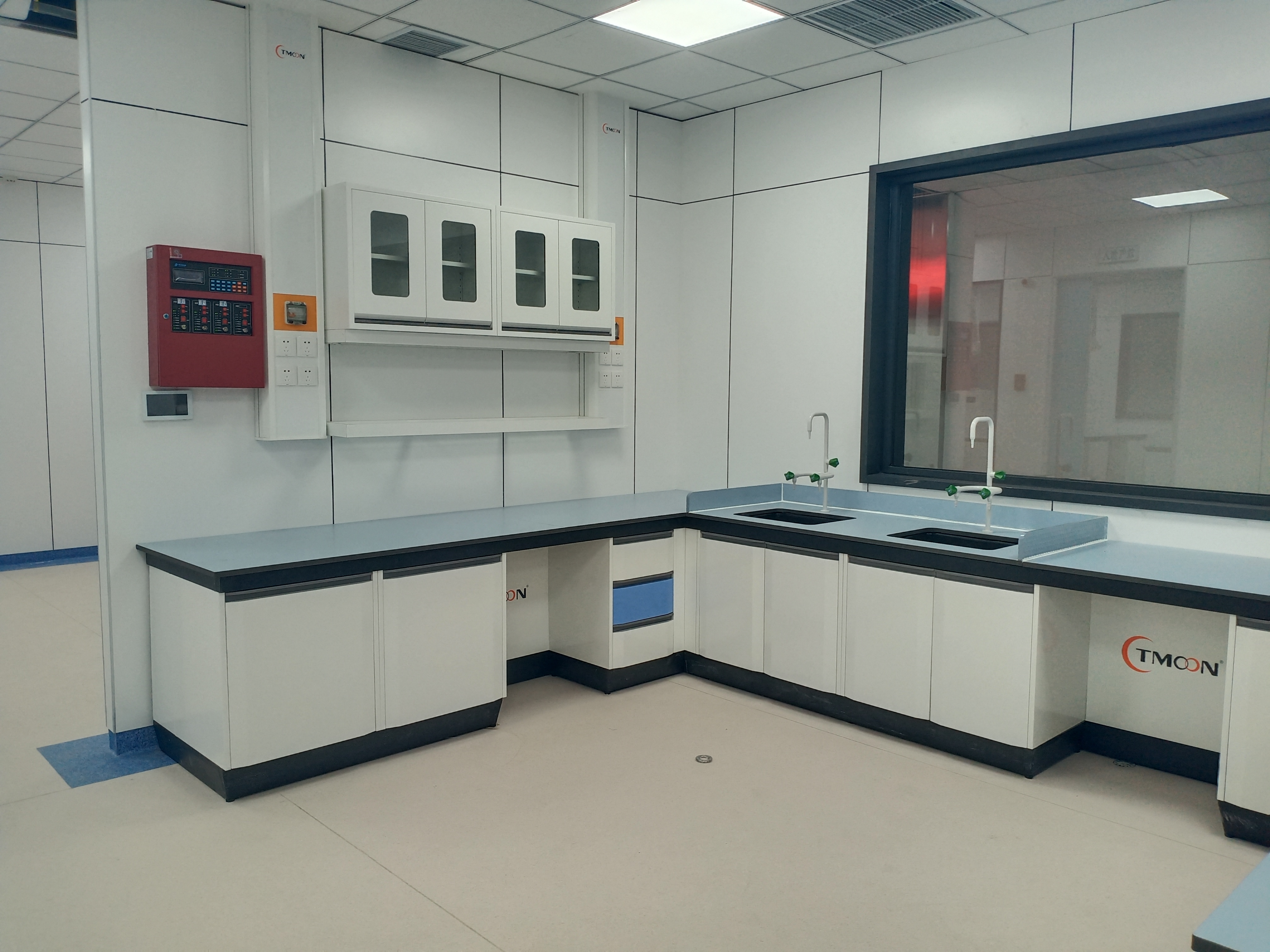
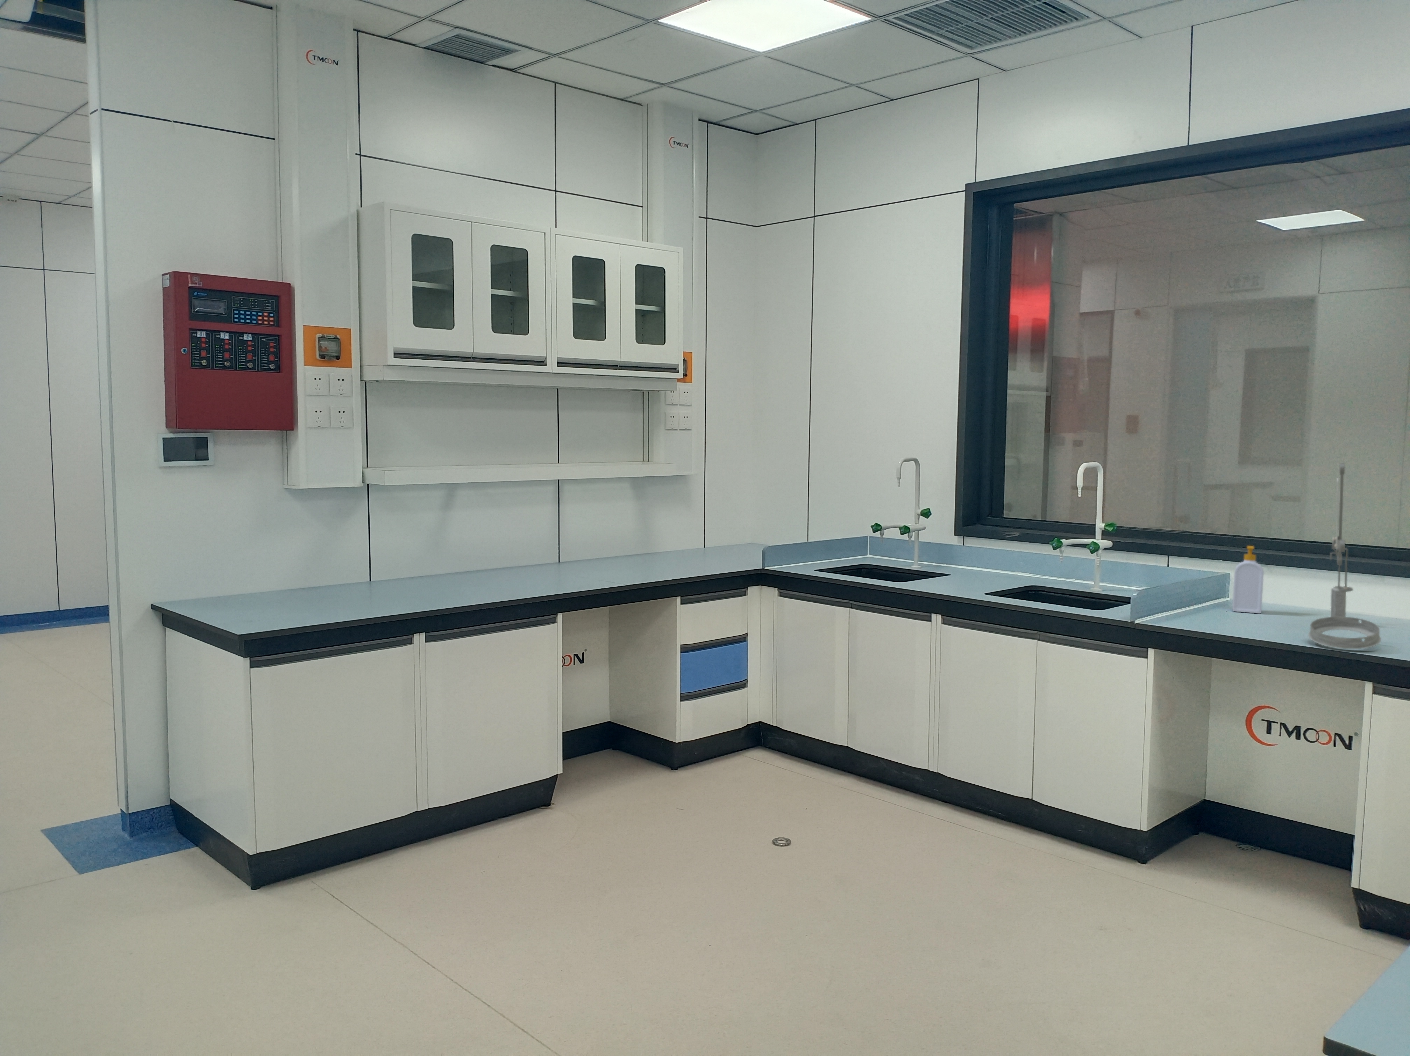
+ laboratory equipment (1346, 549)
+ soap bottle (1248, 579)
